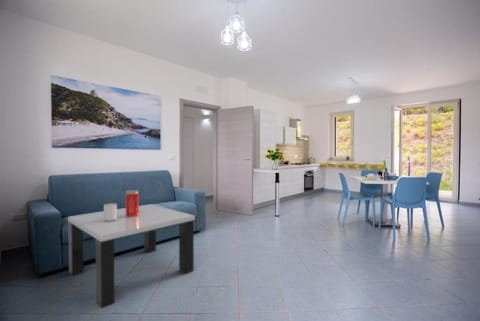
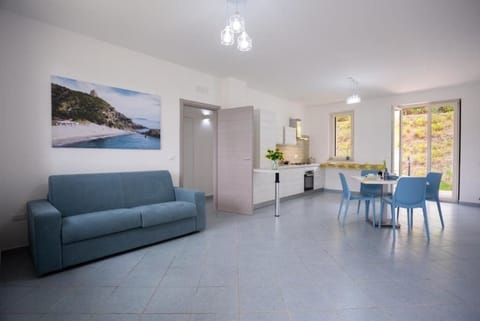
- coffee table (132, 231)
